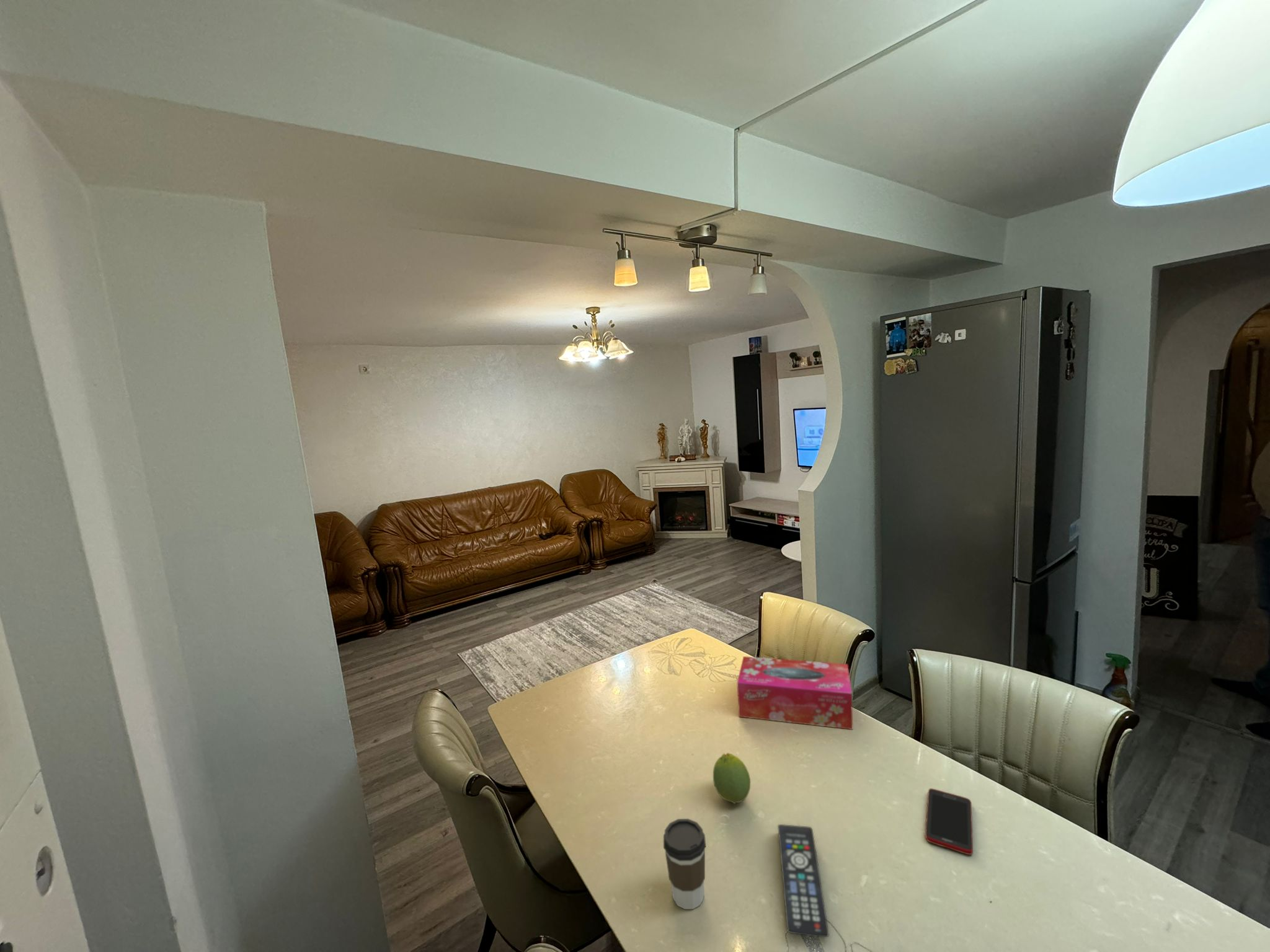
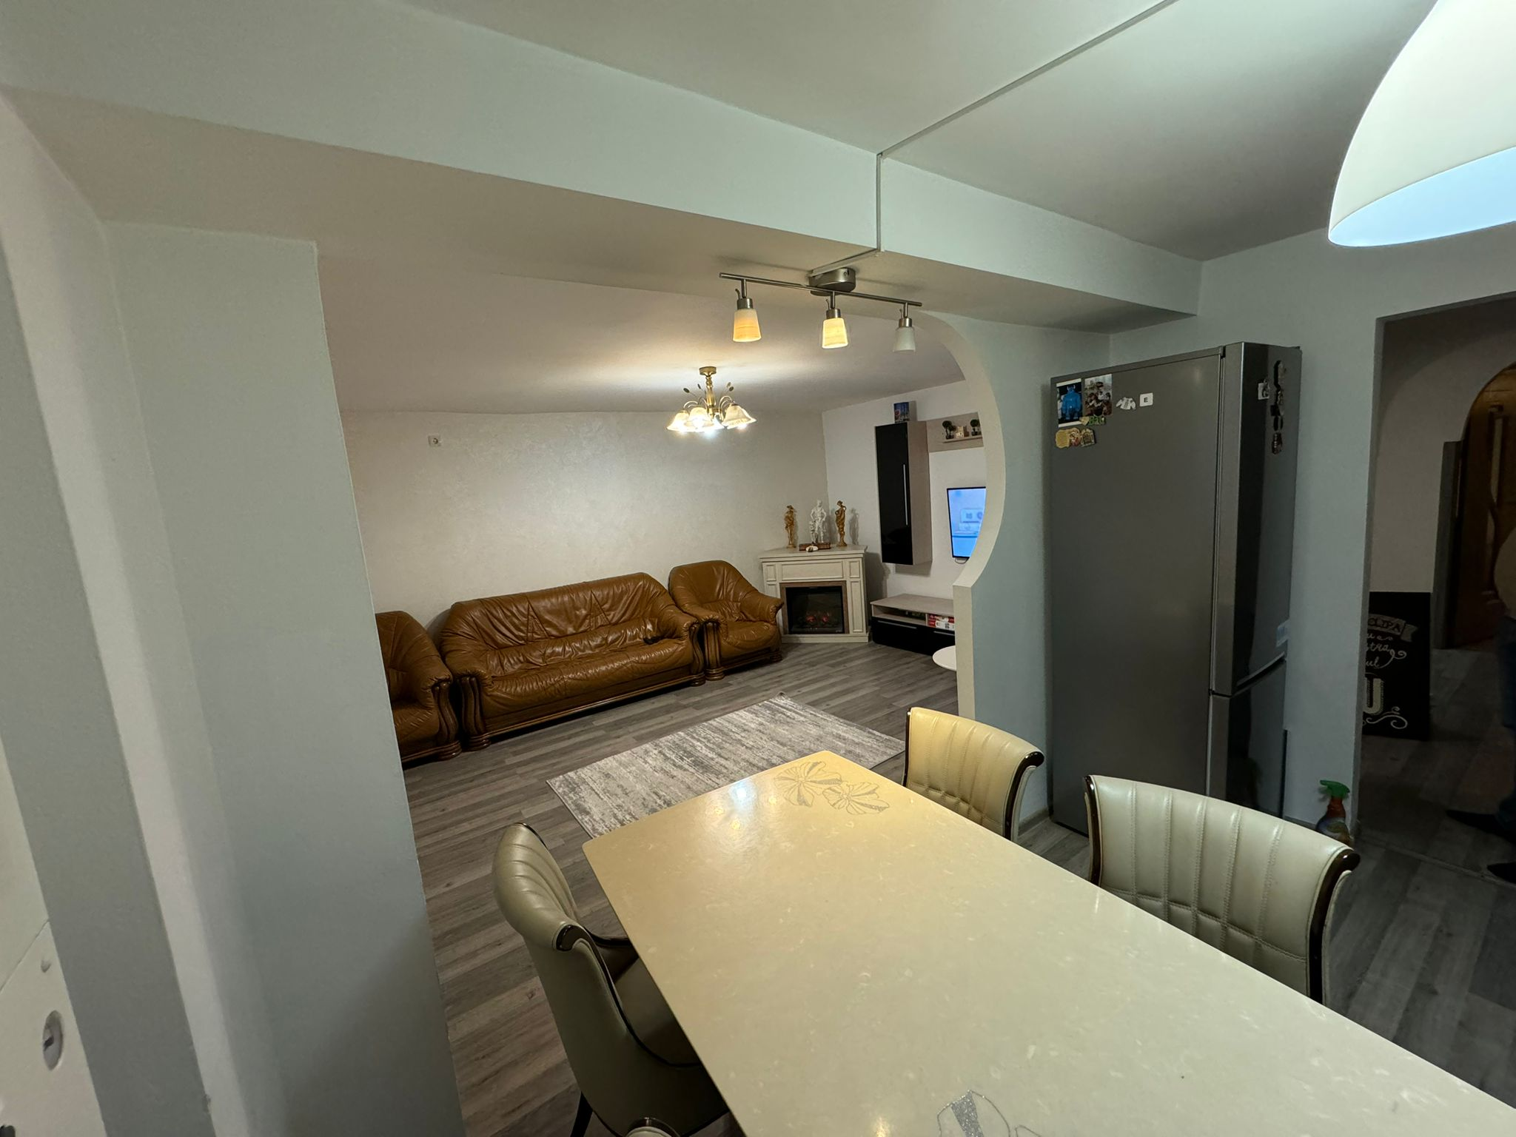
- fruit (731, 777)
- cell phone (949, 819)
- coffee cup (686, 864)
- remote control (800, 873)
- tissue box (794, 690)
